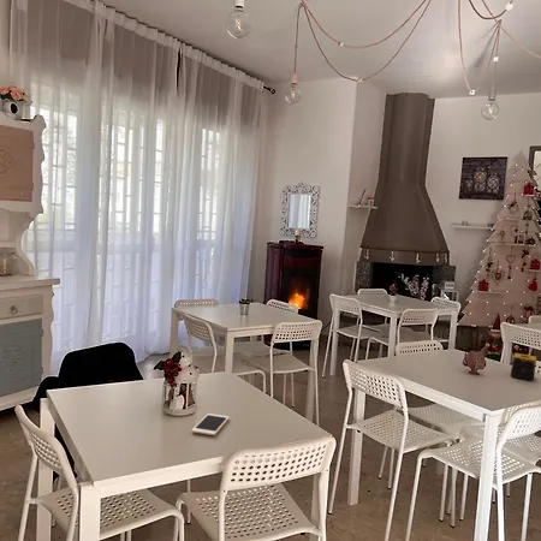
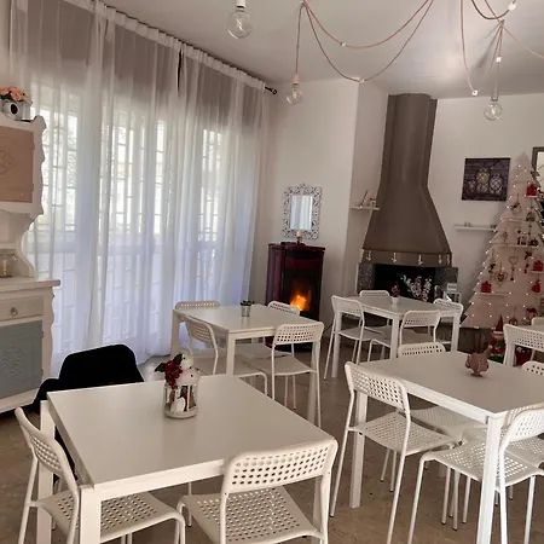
- cell phone (210, 423)
- candle (523, 365)
